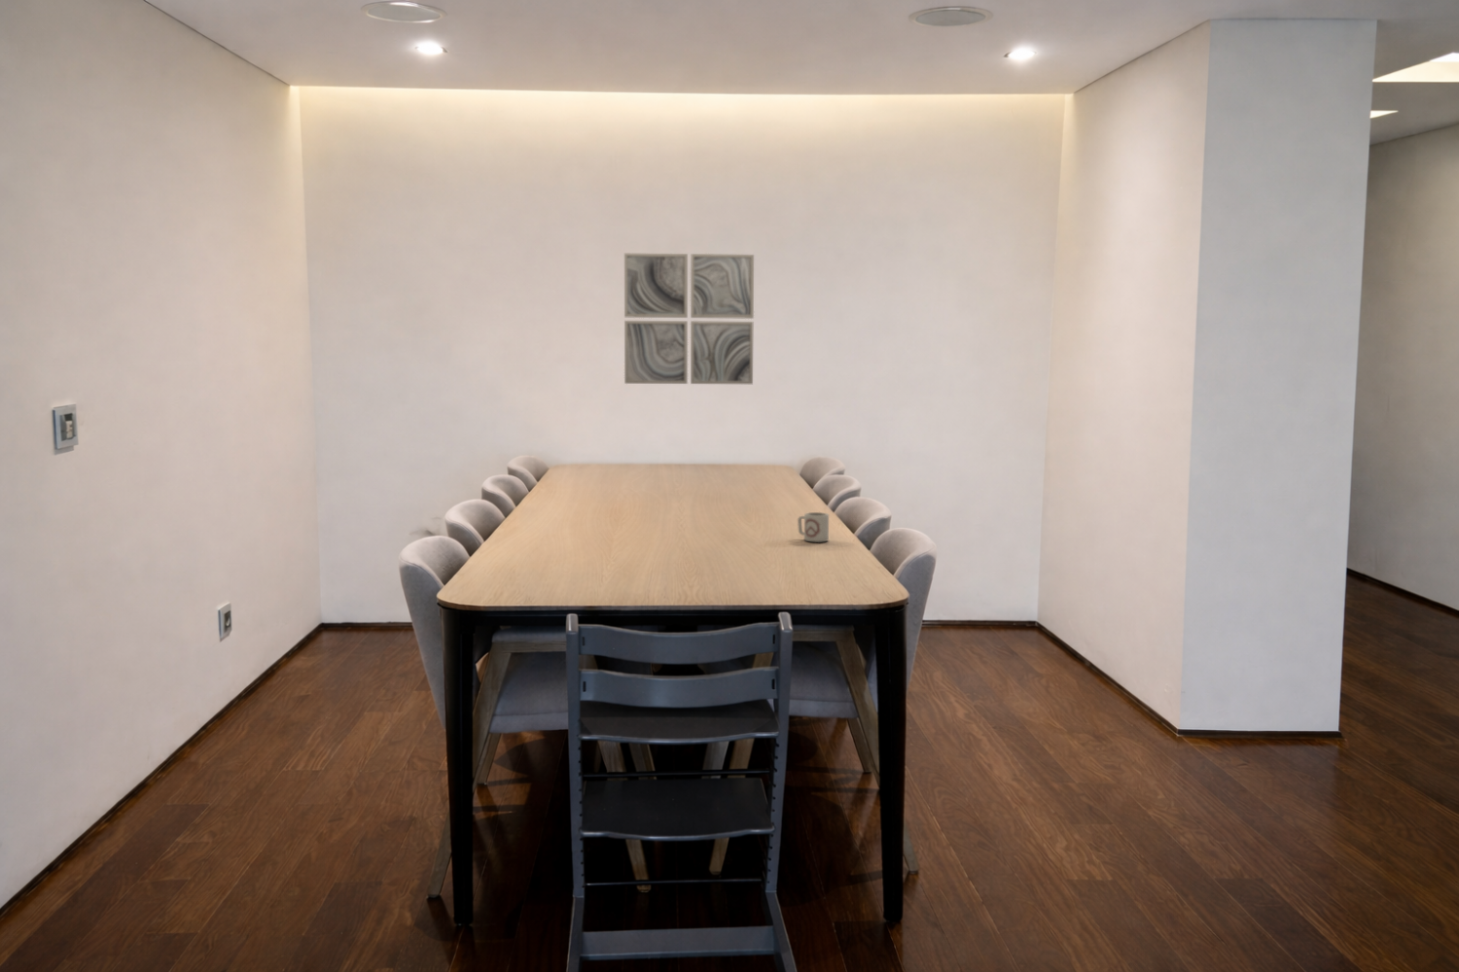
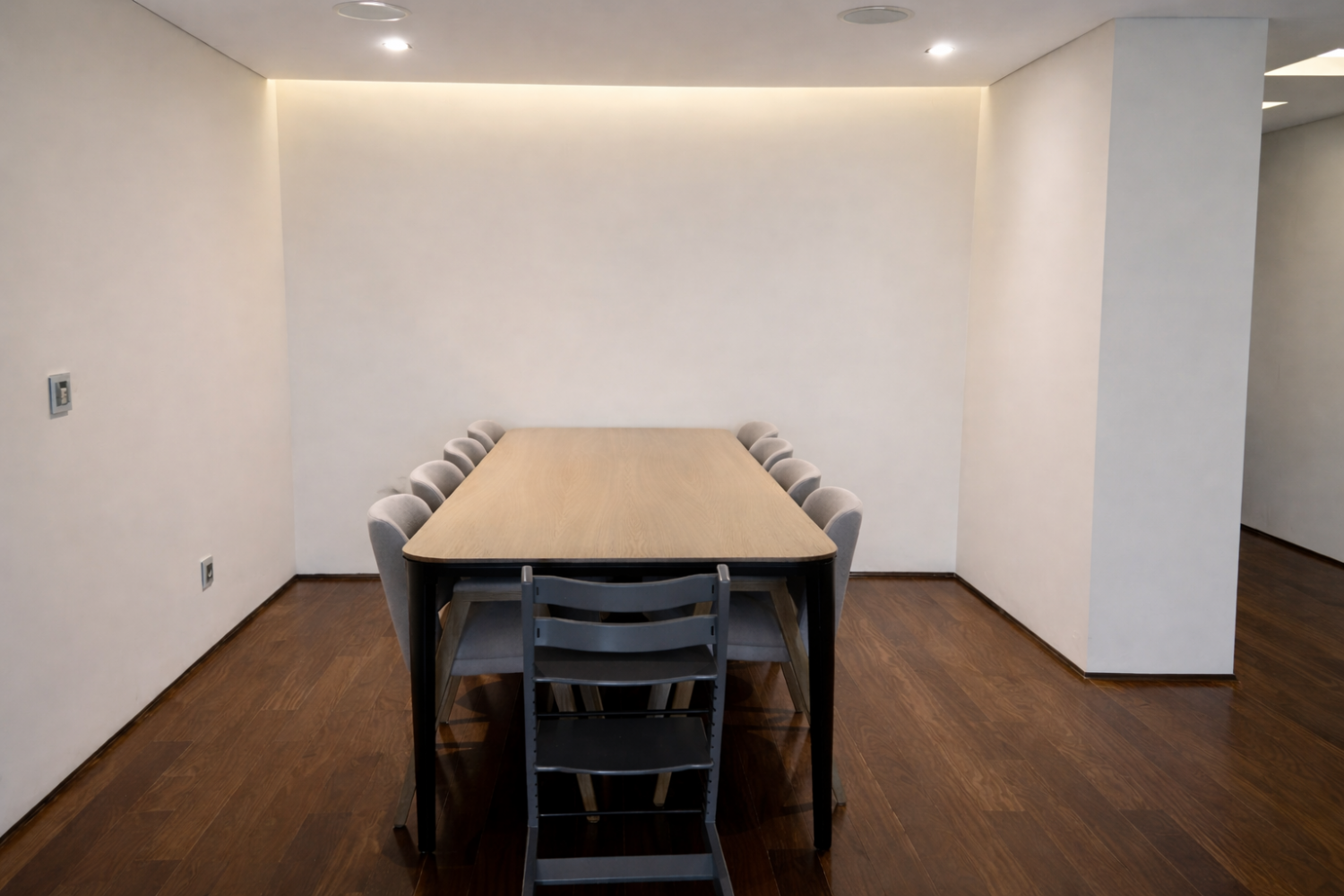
- cup (812, 526)
- wall art (690, 321)
